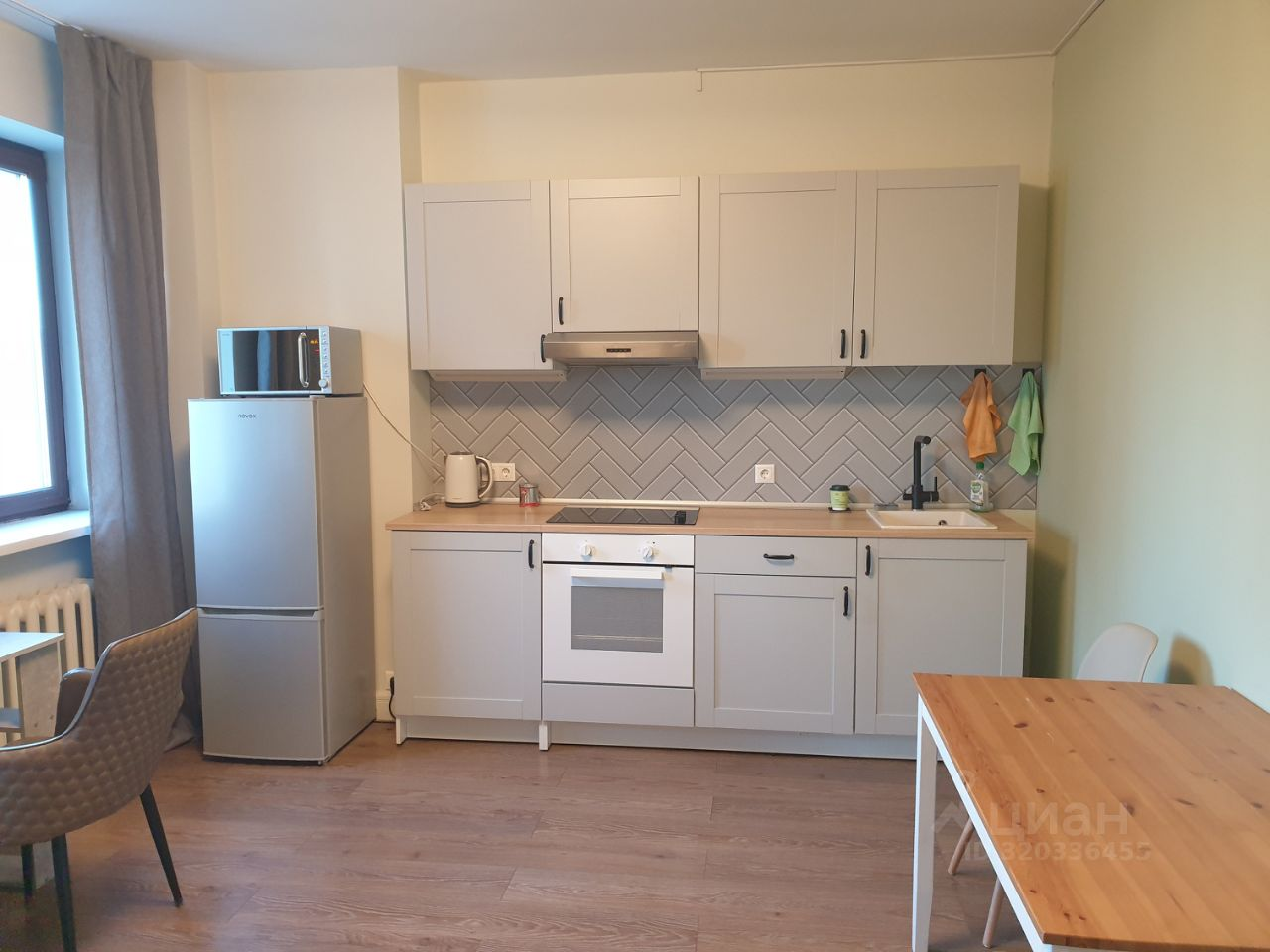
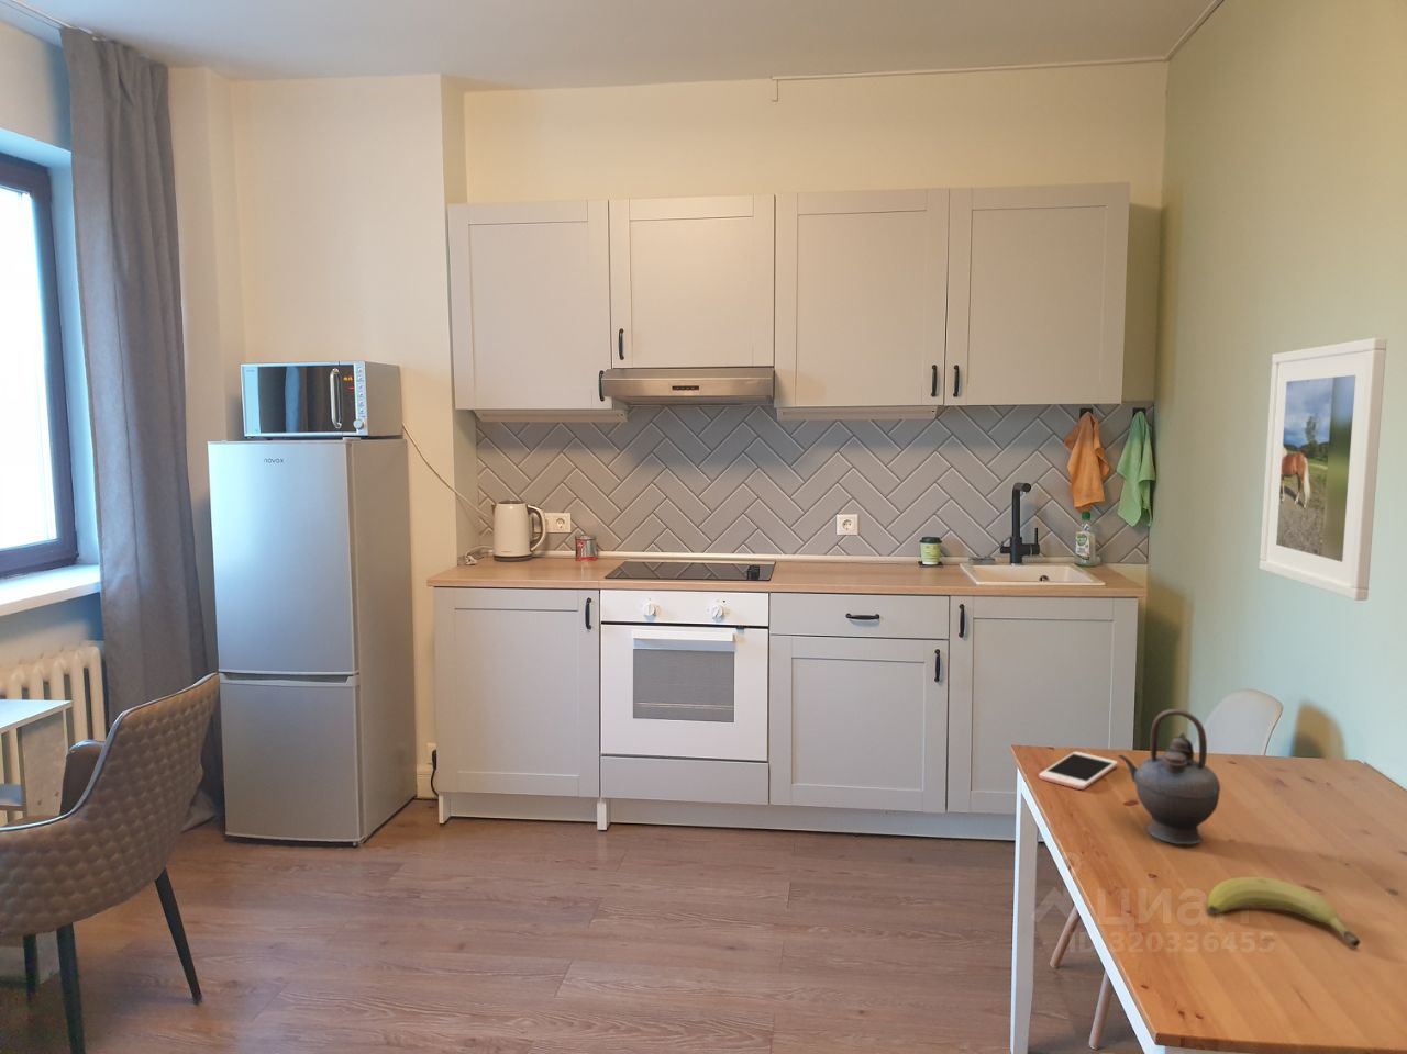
+ cell phone (1078, 769)
+ fruit (1278, 903)
+ teapot (1168, 771)
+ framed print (1315, 465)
